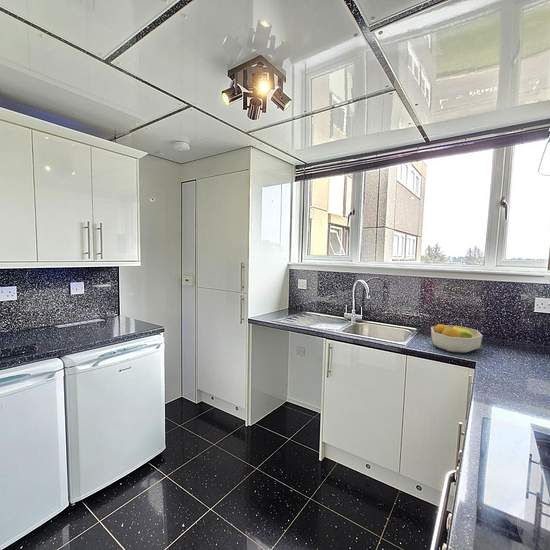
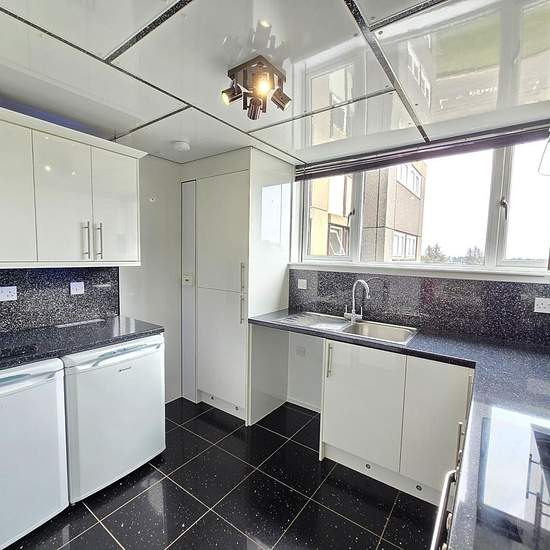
- fruit bowl (455, 335)
